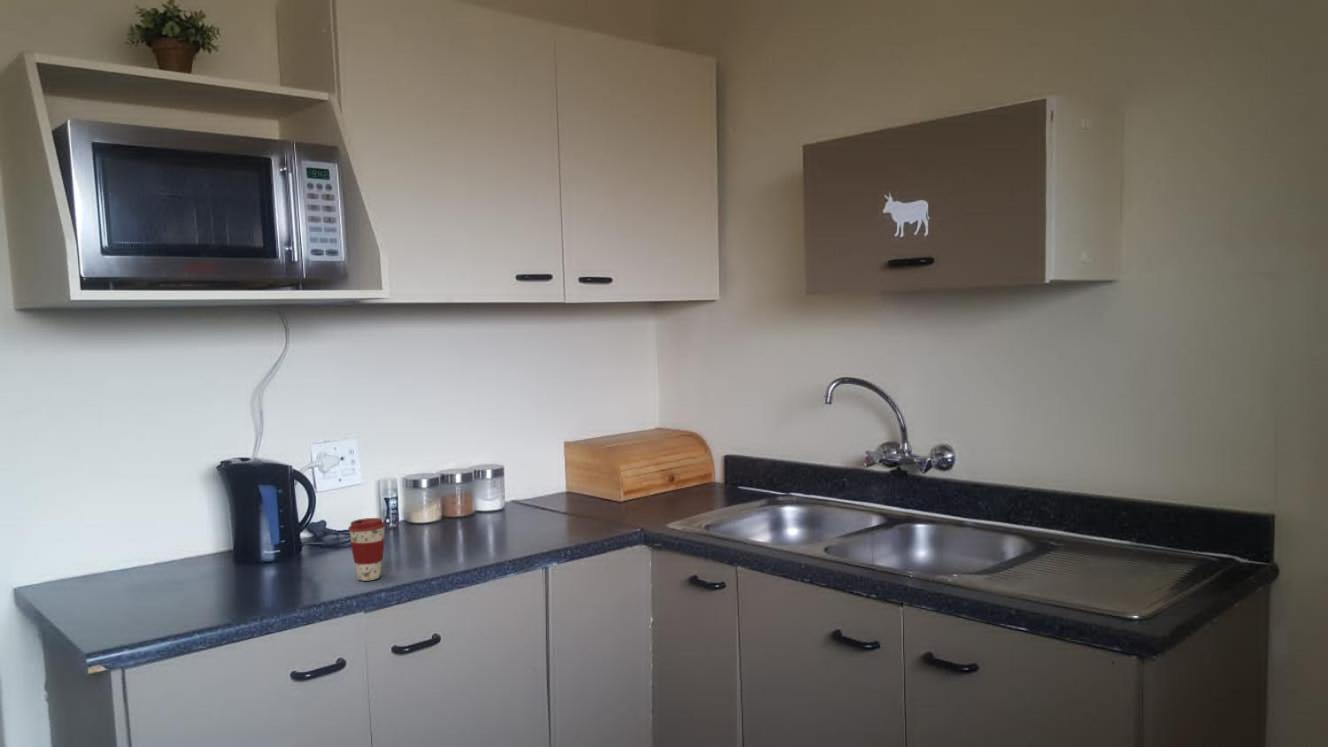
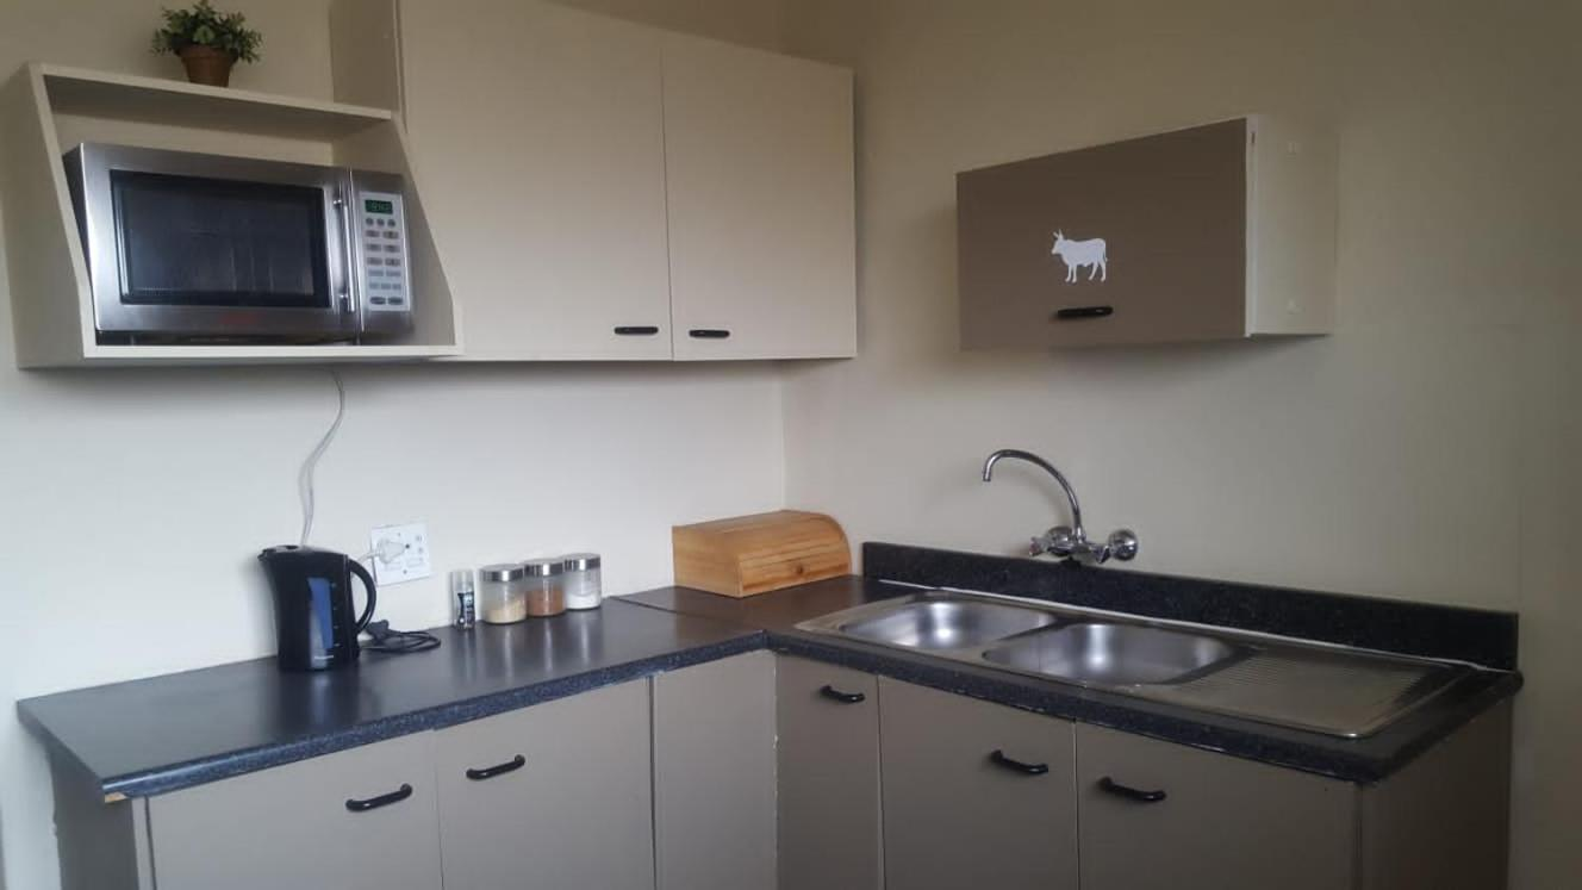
- coffee cup (367, 549)
